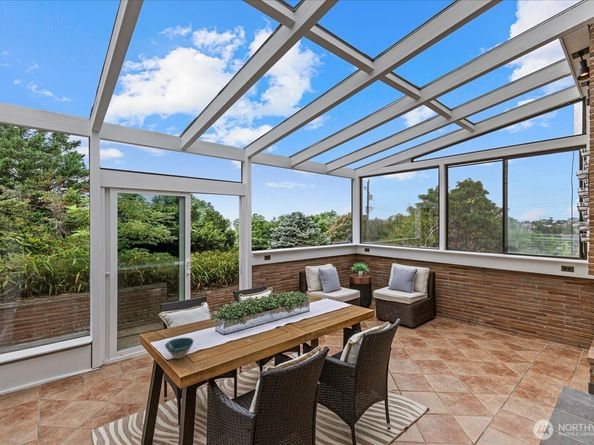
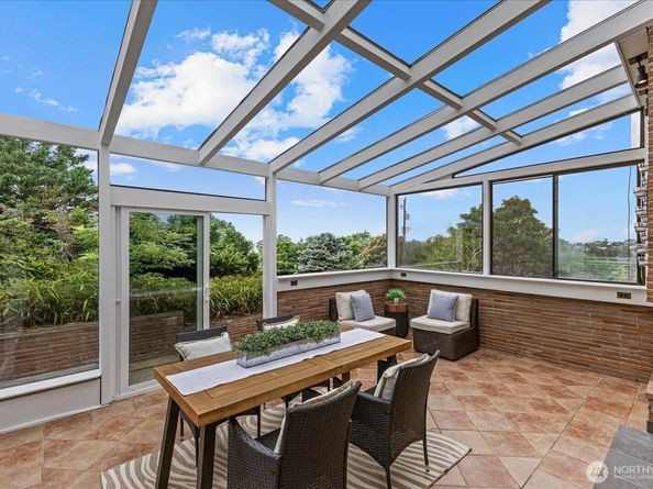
- bowl (179, 349)
